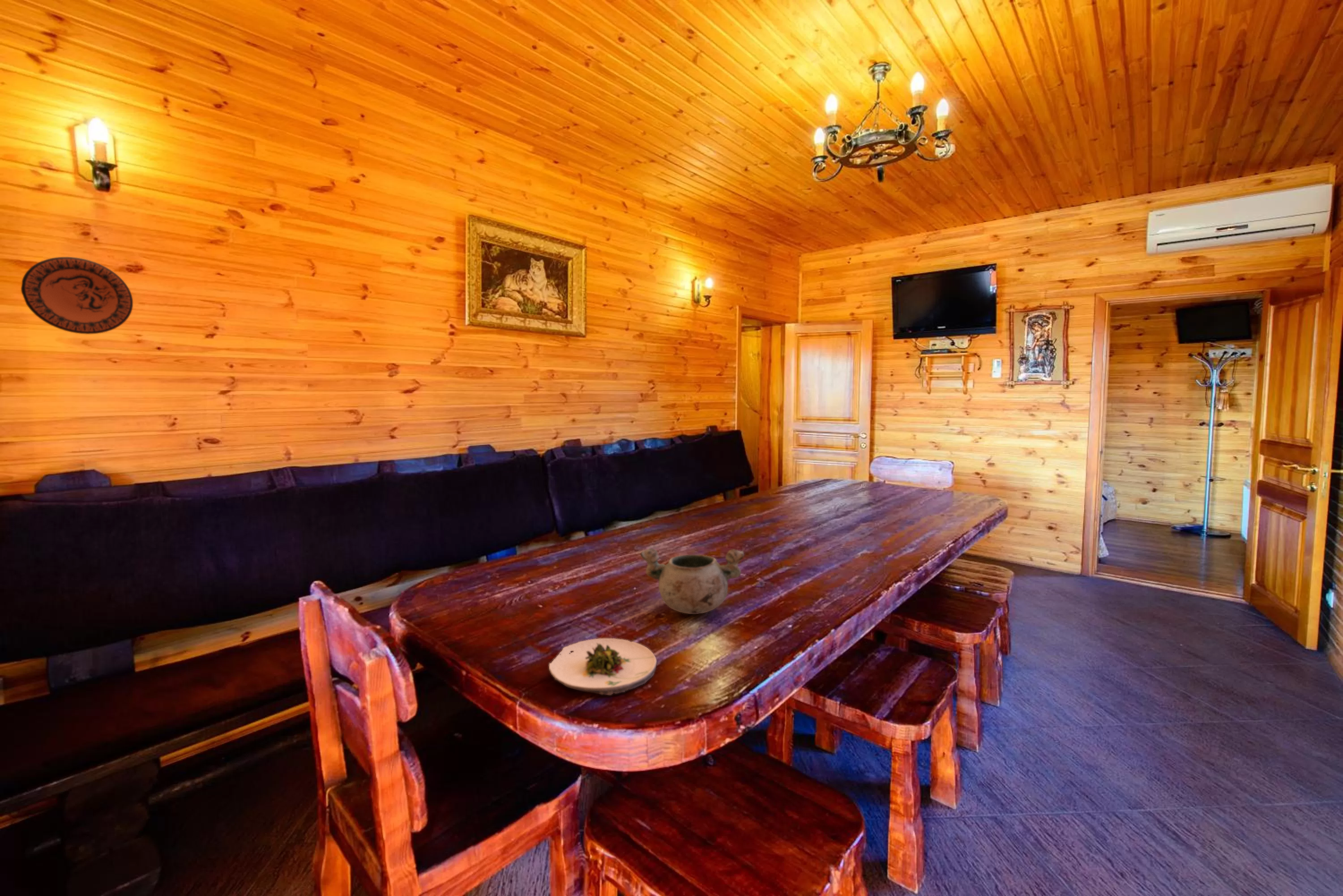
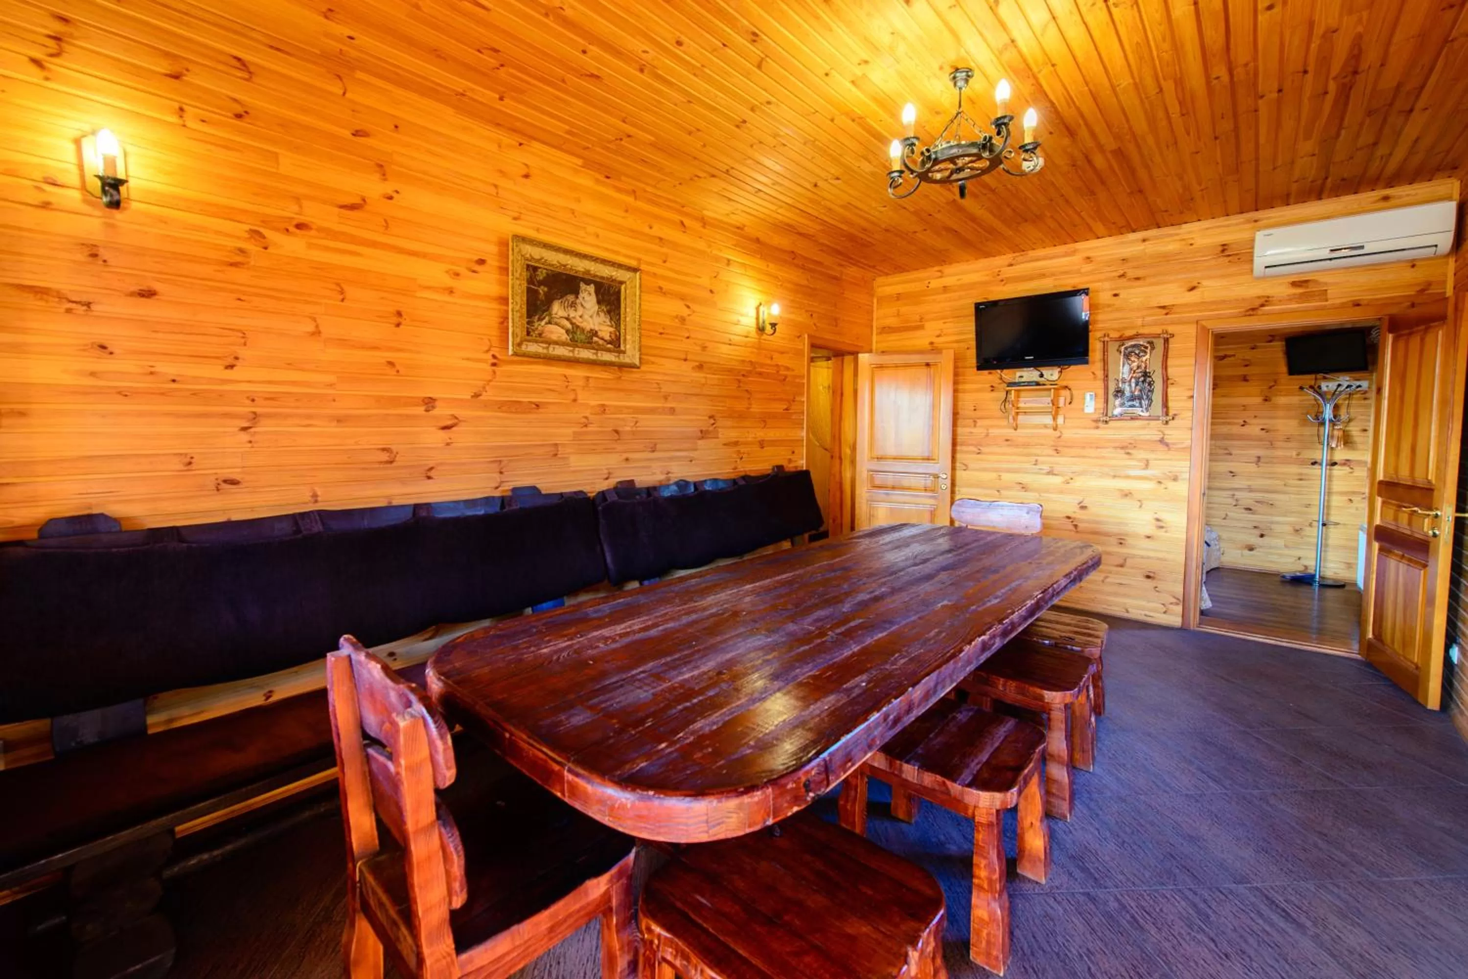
- salad plate (605, 657)
- decorative bowl (691, 578)
- decorative plate (80, 296)
